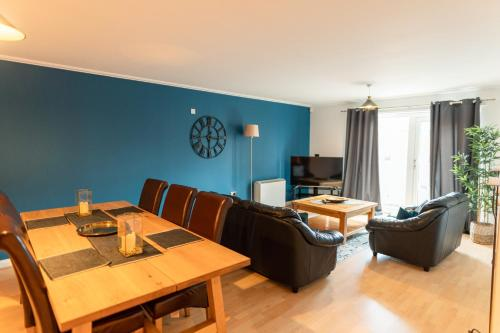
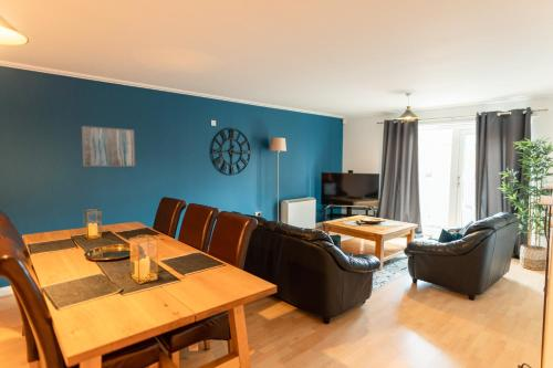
+ wall art (109, 147)
